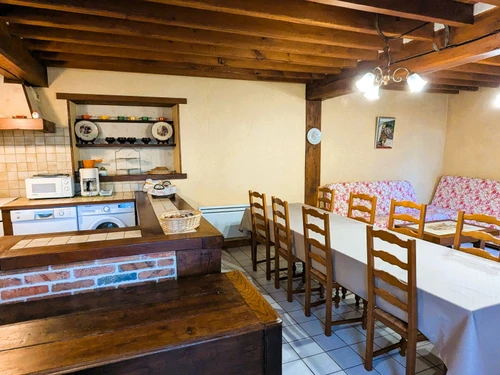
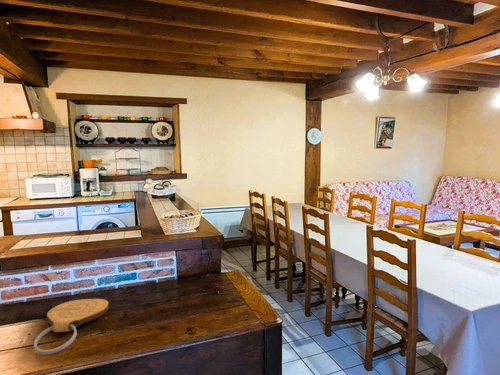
+ key chain (69, 319)
